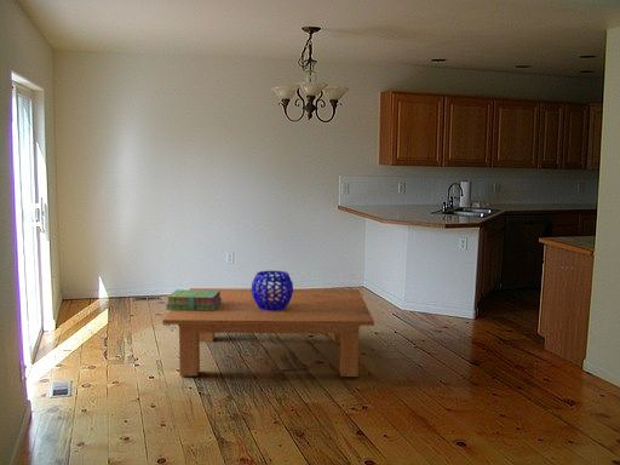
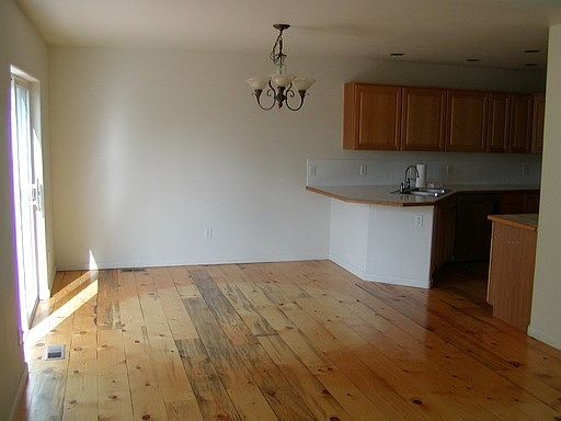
- decorative bowl (271, 288)
- coffee table (271, 329)
- stack of books (194, 299)
